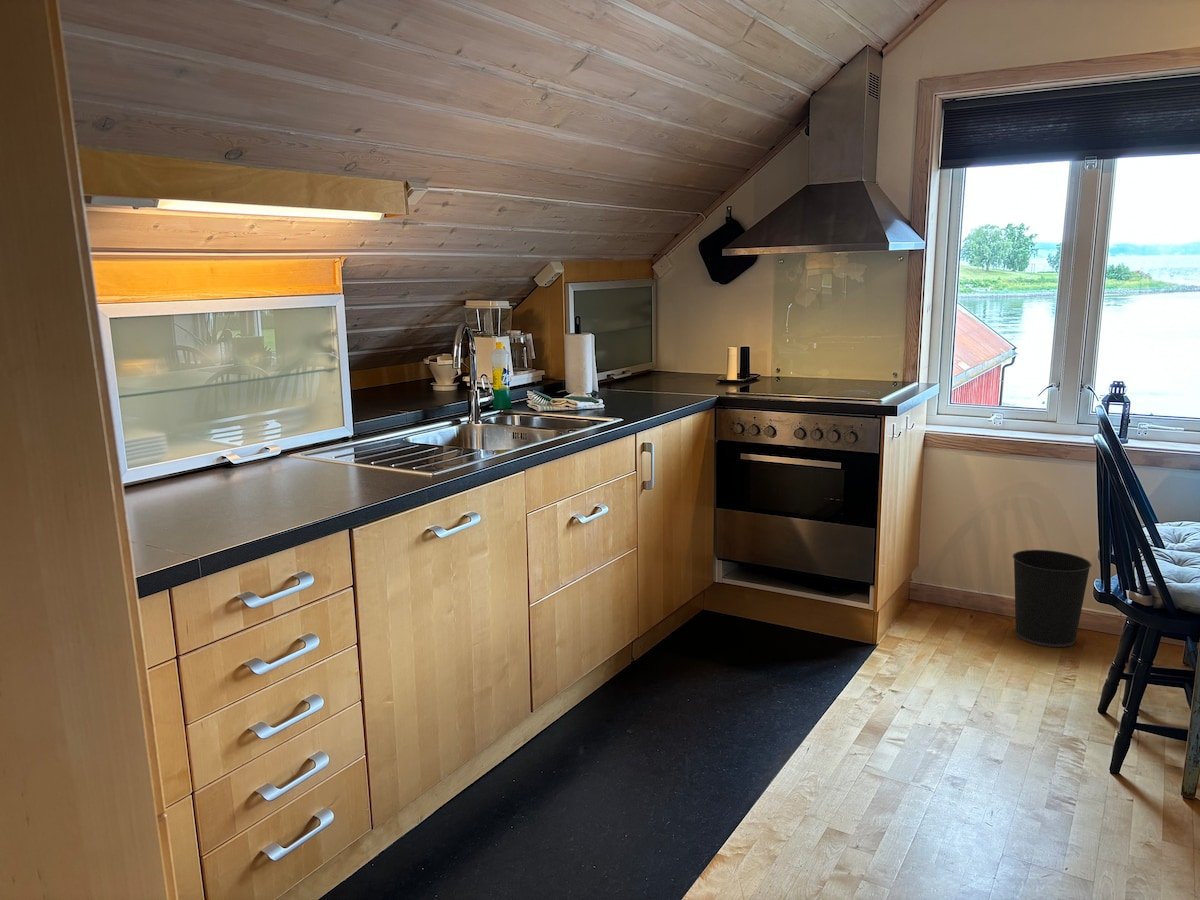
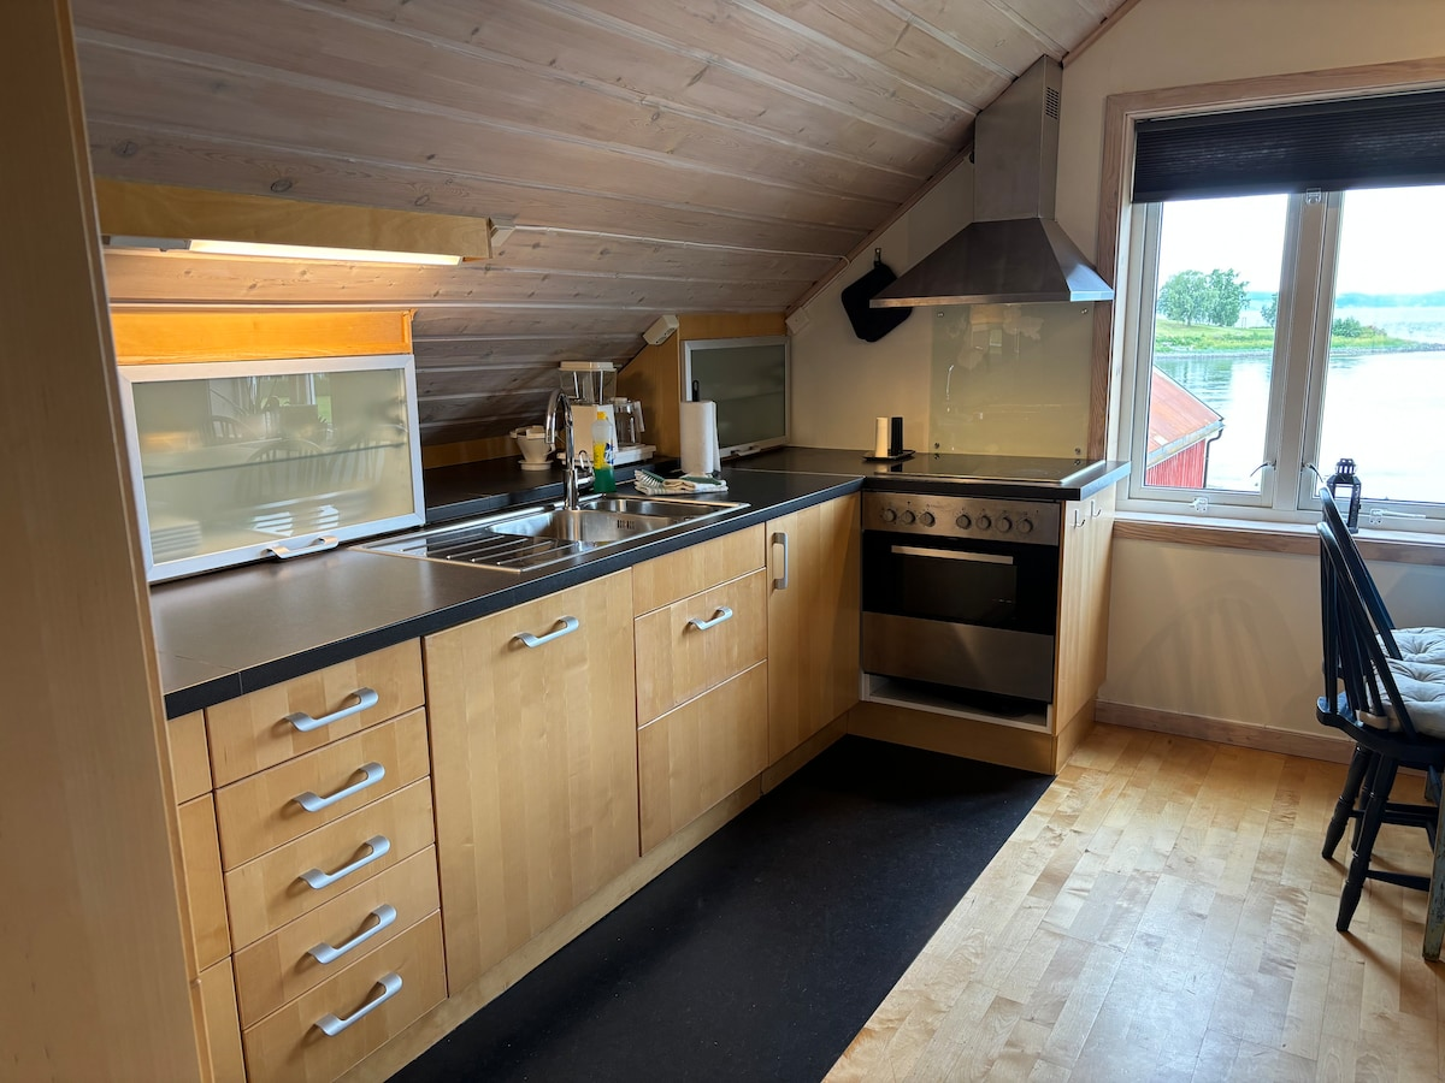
- wastebasket (1048, 598)
